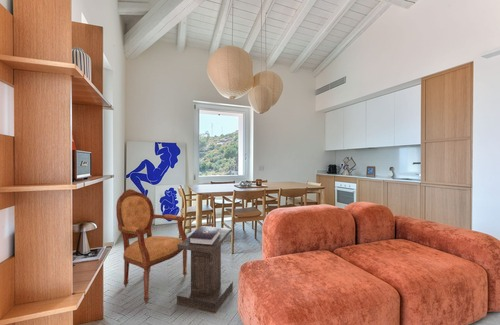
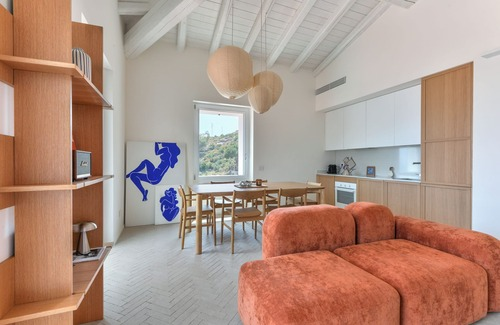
- armchair (149, 237)
- lectern (206, 262)
